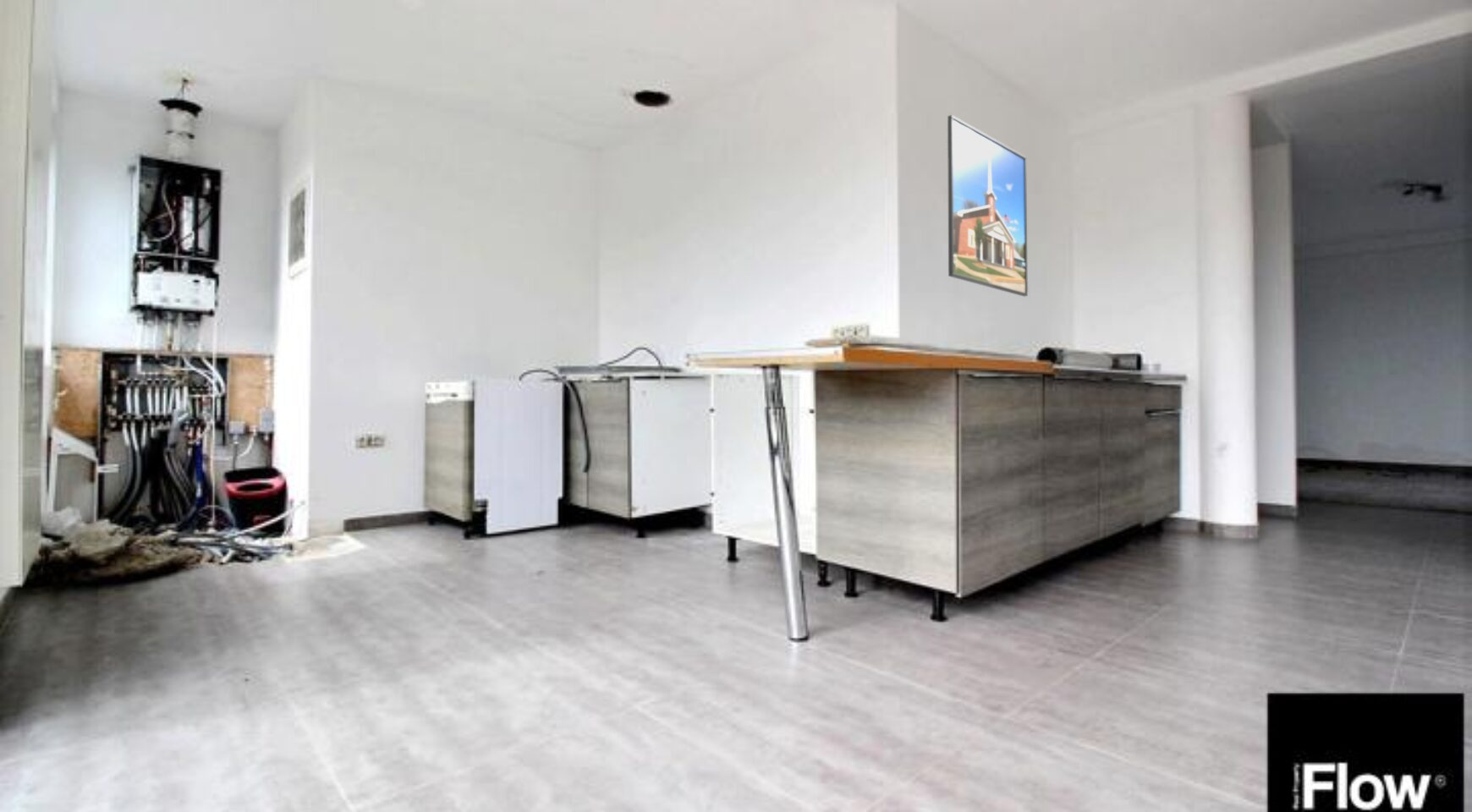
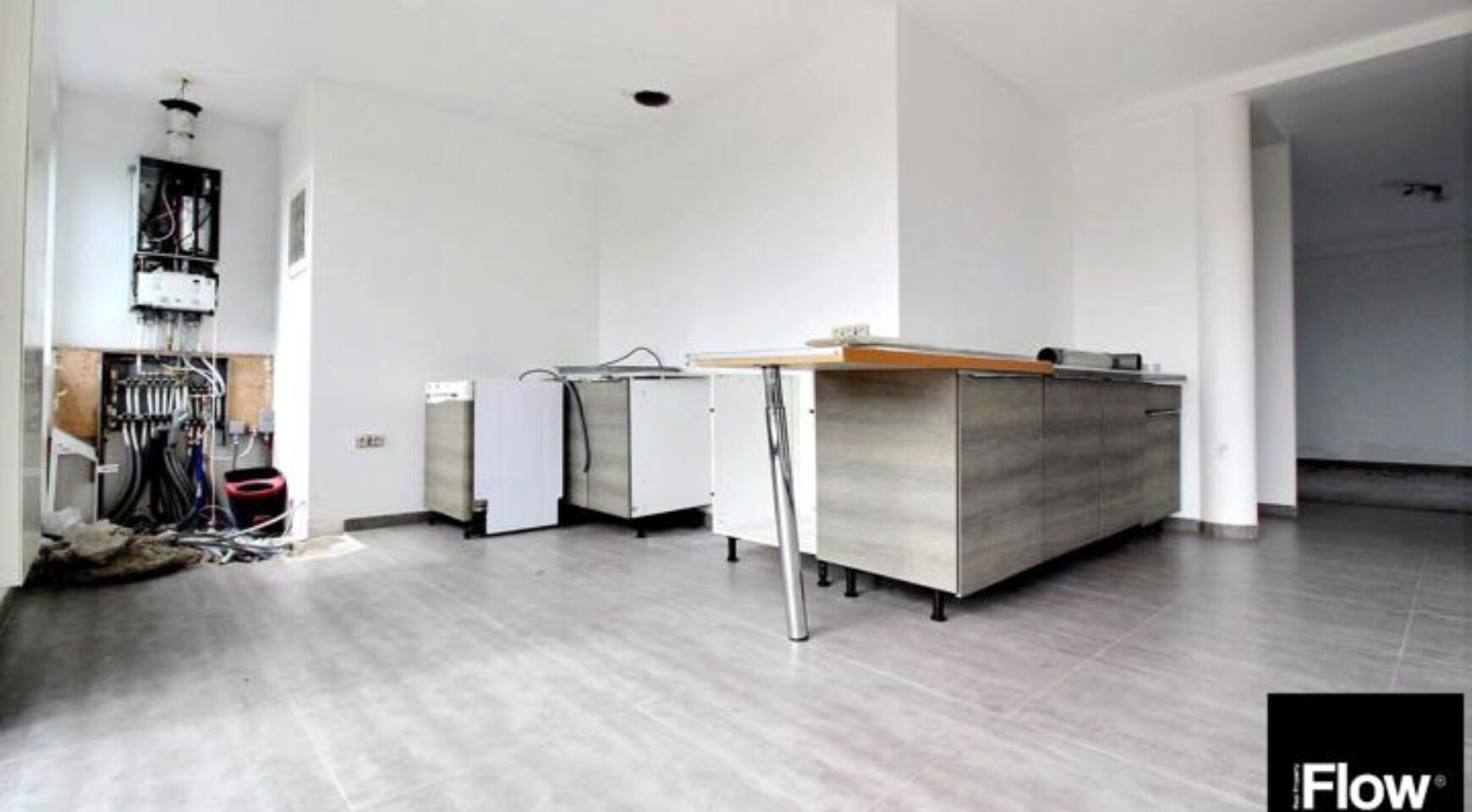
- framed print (990, 211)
